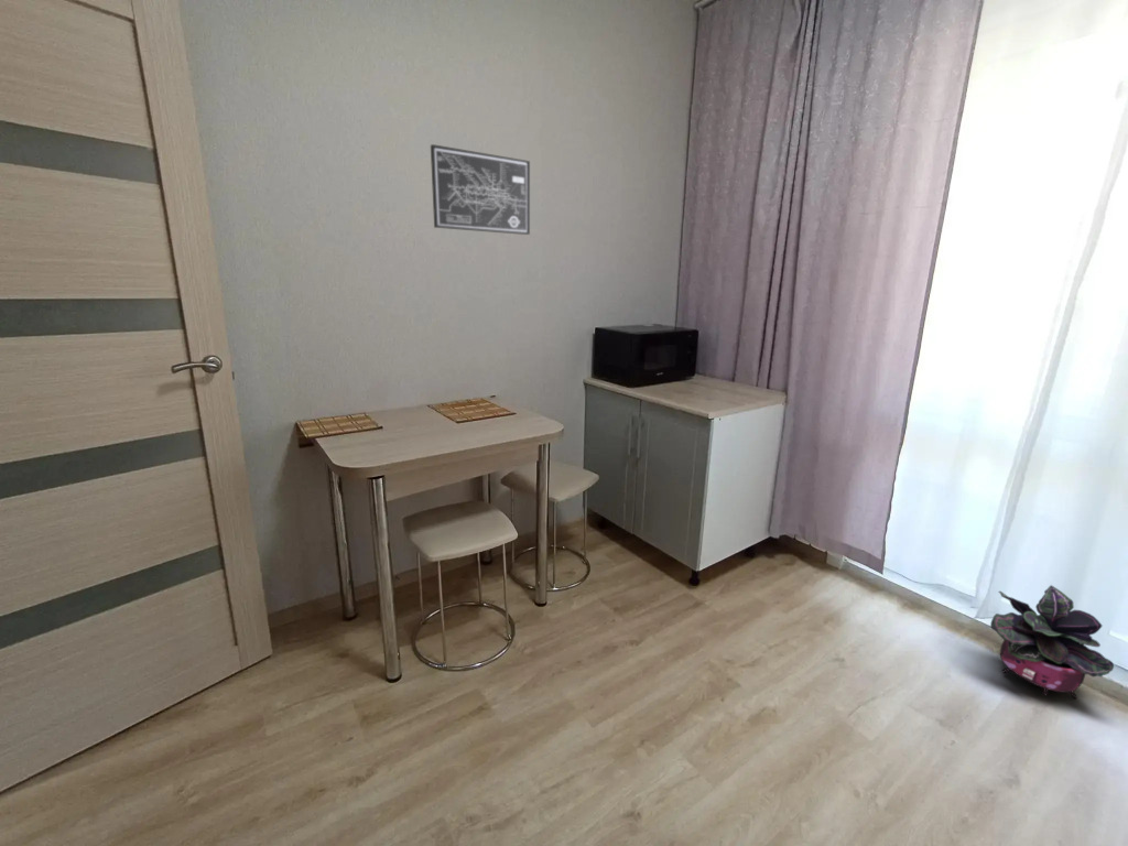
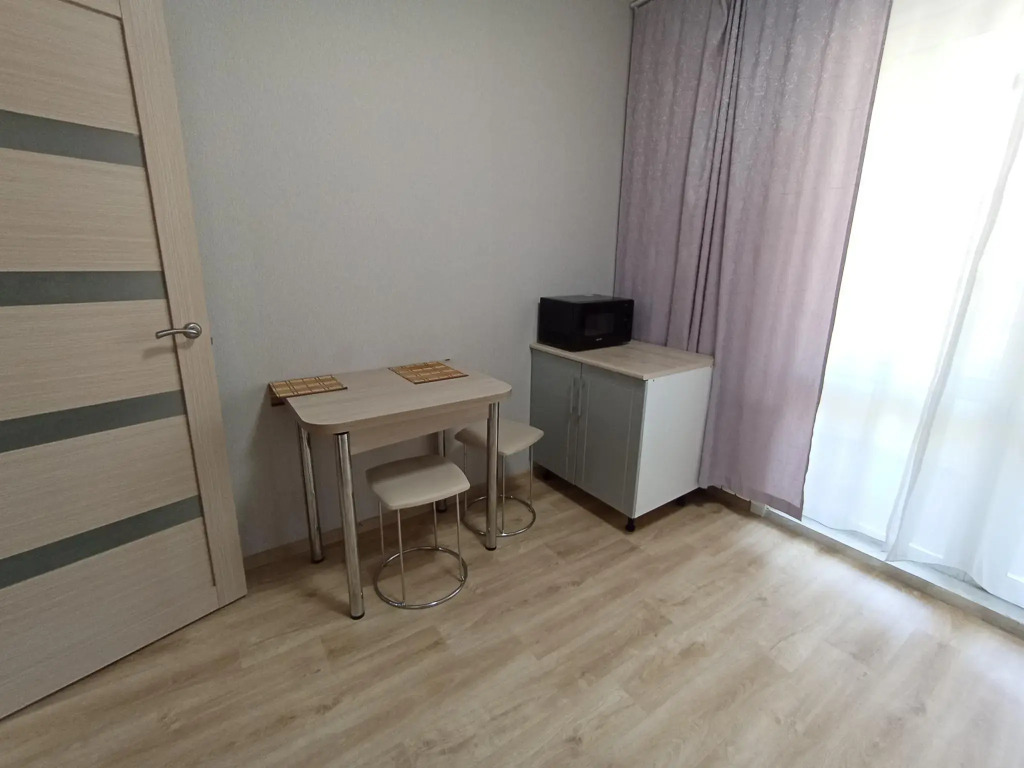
- potted plant (1048, 640)
- wall art (484, 193)
